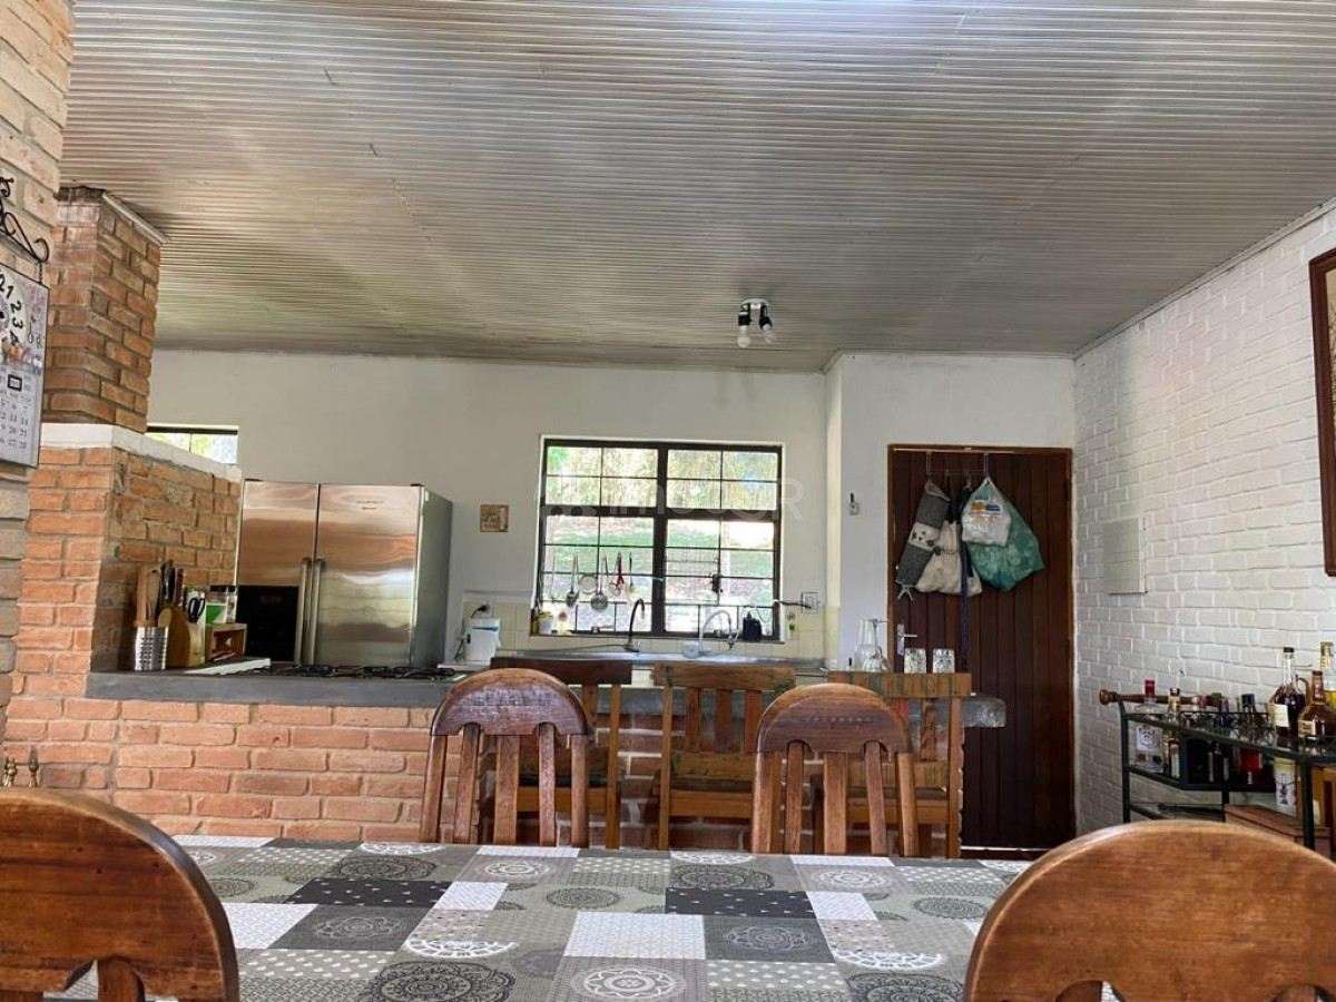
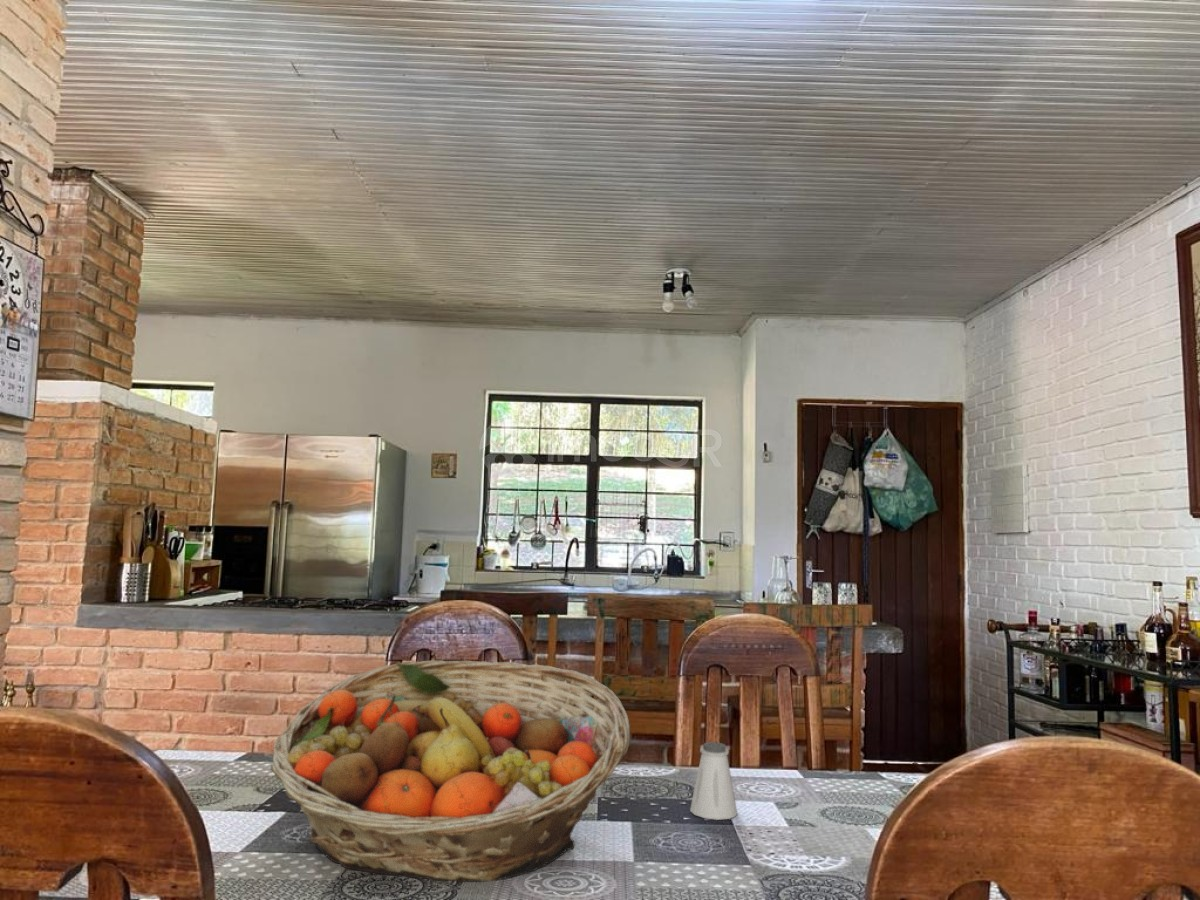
+ saltshaker (713, 777)
+ fruit basket (453, 755)
